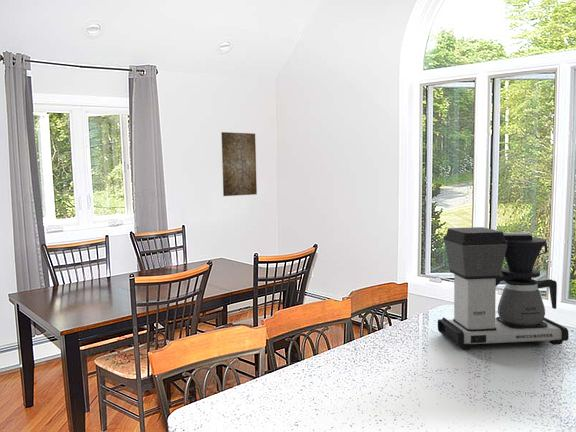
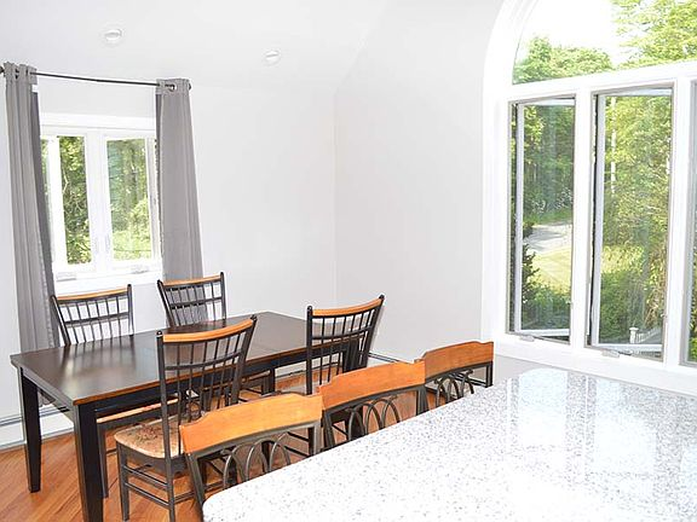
- coffee maker (499, 282)
- wall art (239, 164)
